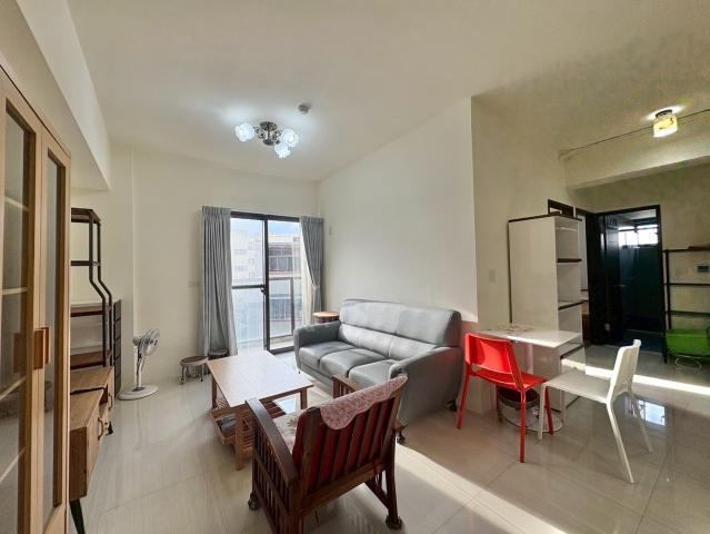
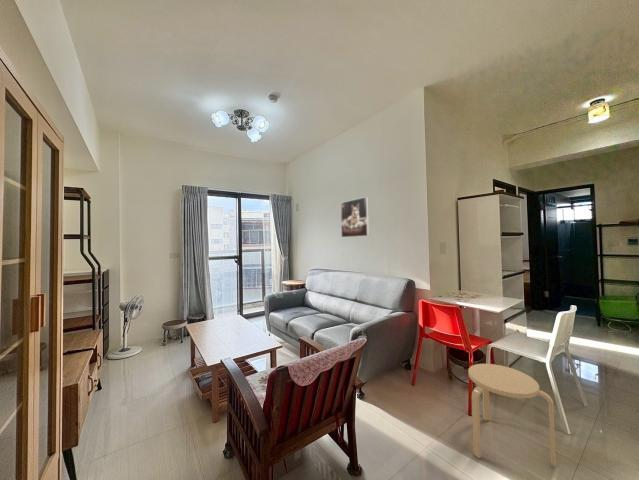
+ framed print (354, 218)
+ stool (489, 407)
